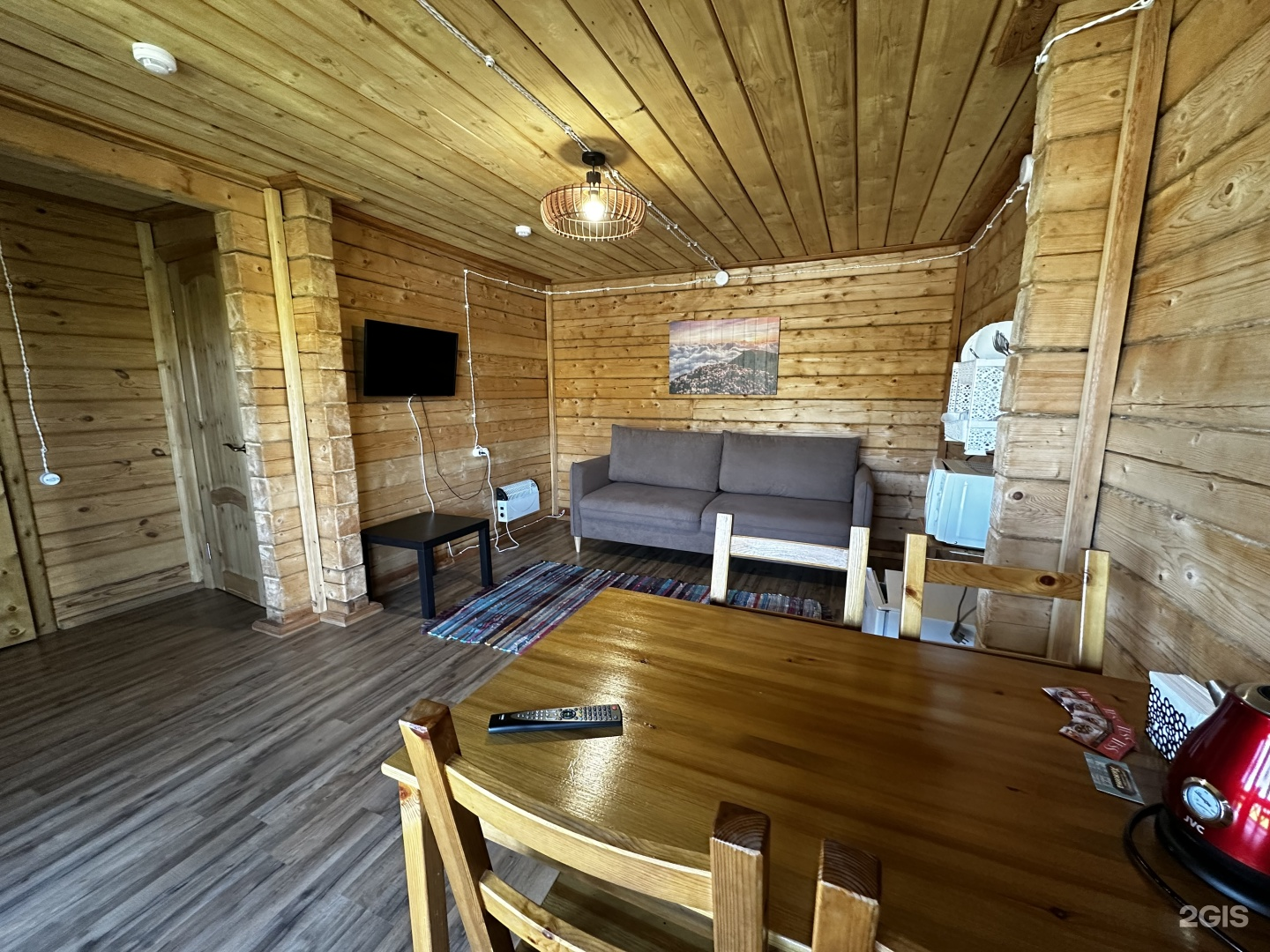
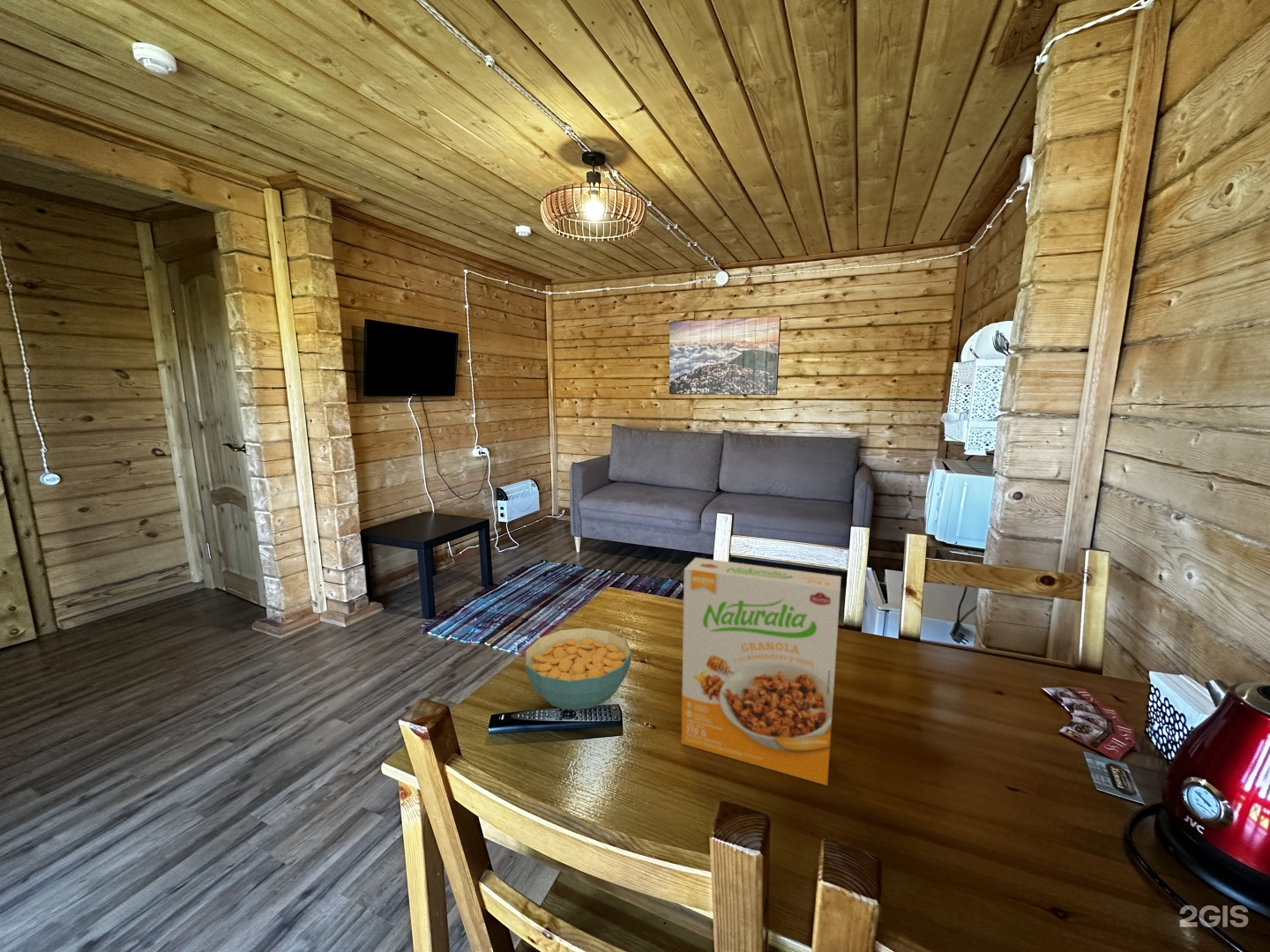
+ cereal box (757, 664)
+ cereal bowl (579, 675)
